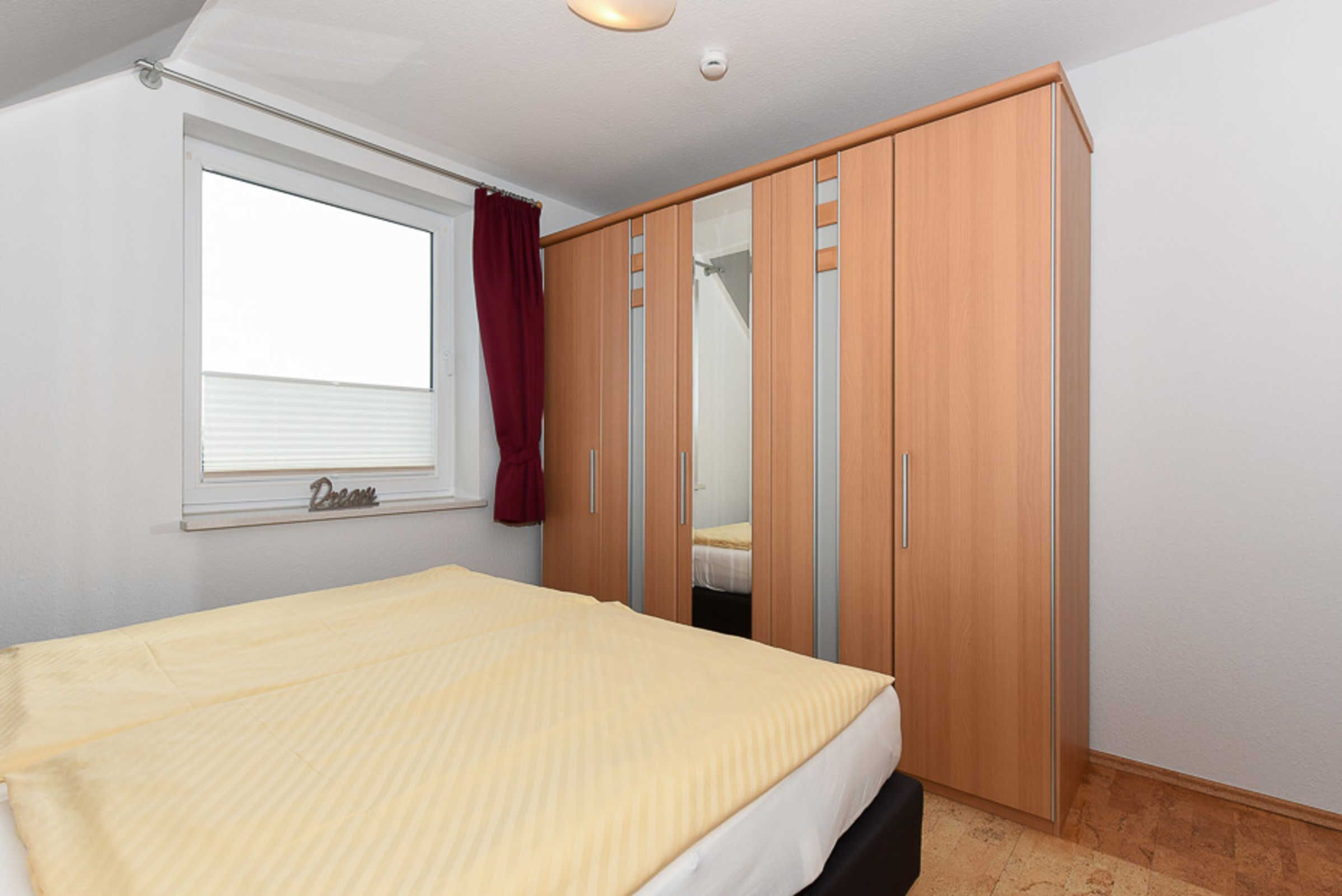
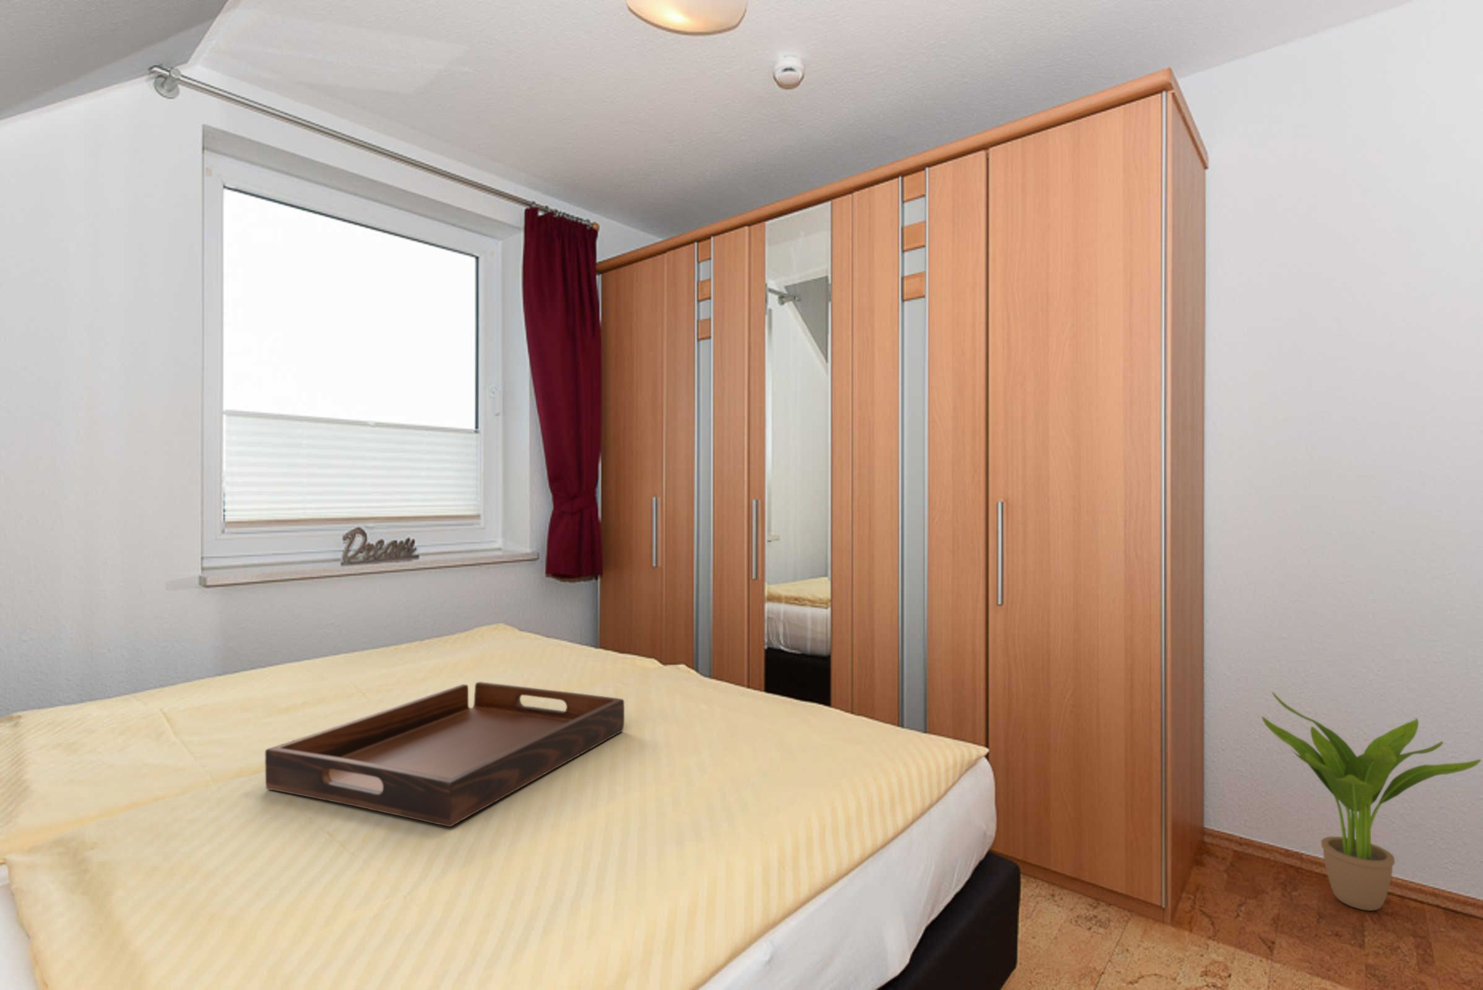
+ serving tray (464, 738)
+ potted plant (1364, 804)
